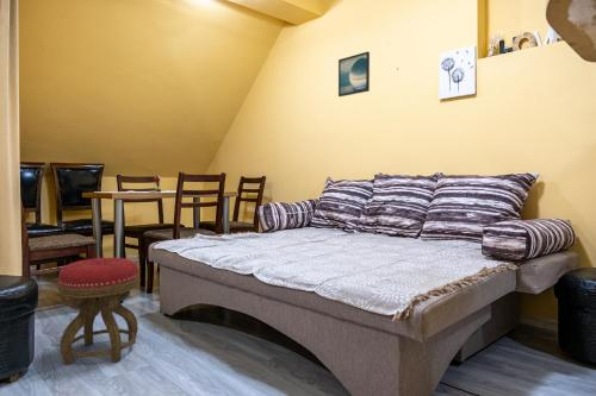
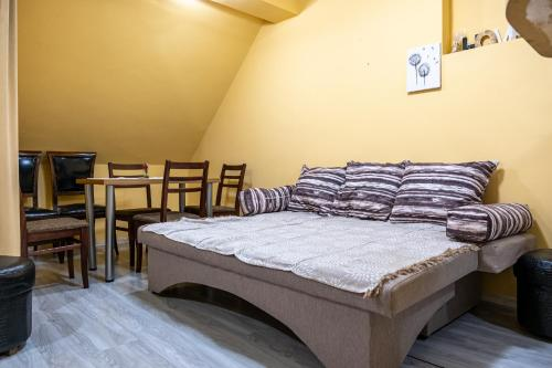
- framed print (353, 75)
- stool (100, 307)
